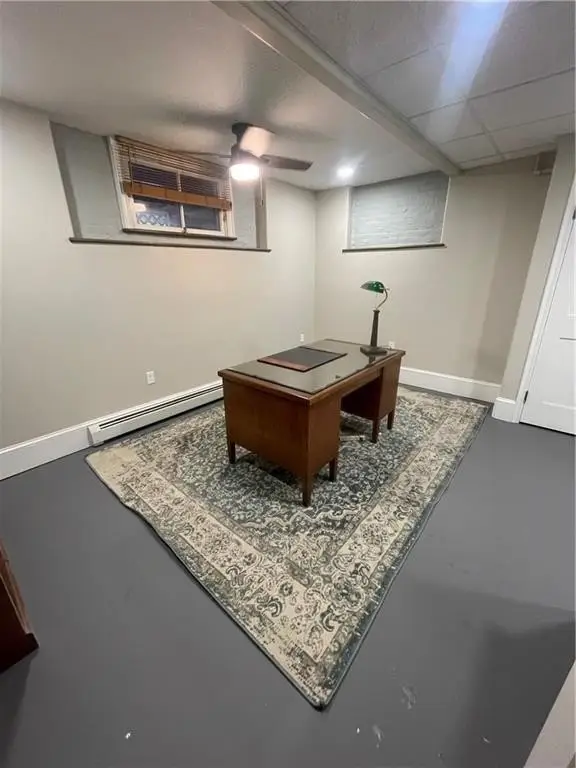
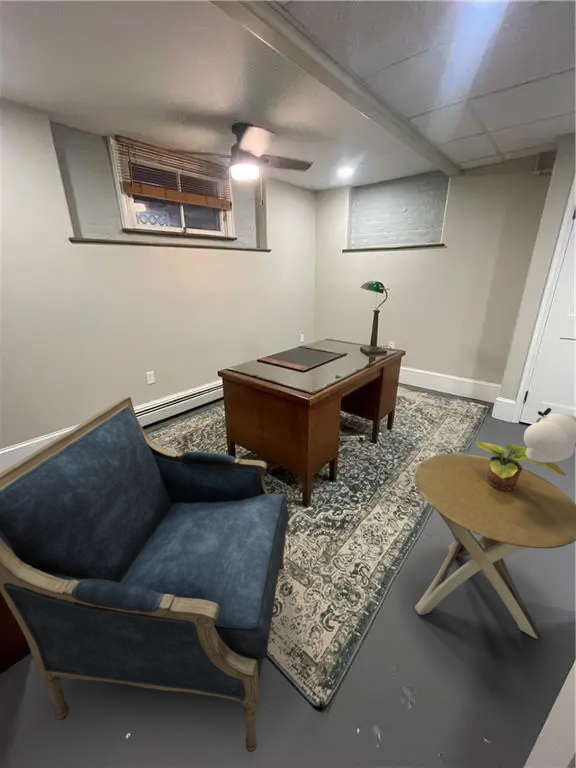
+ side table (477, 543)
+ armchair (180, 544)
+ potted plant (516, 446)
